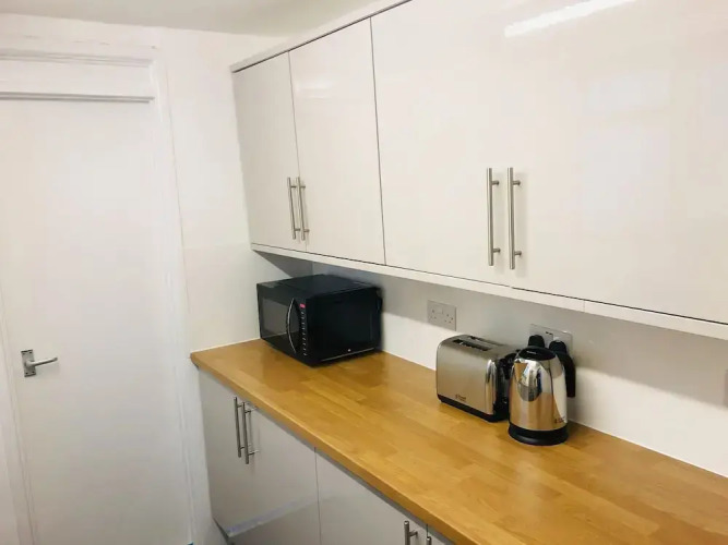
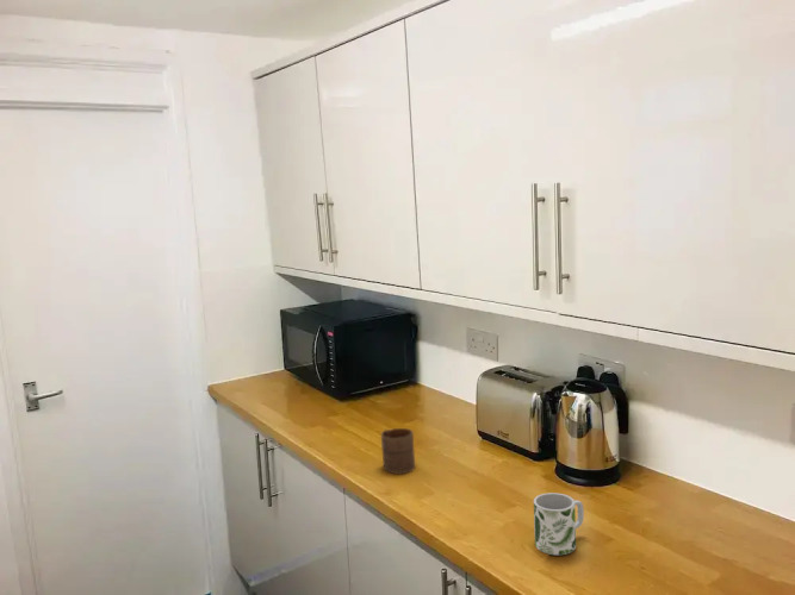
+ mug (561, 520)
+ cup (397, 450)
